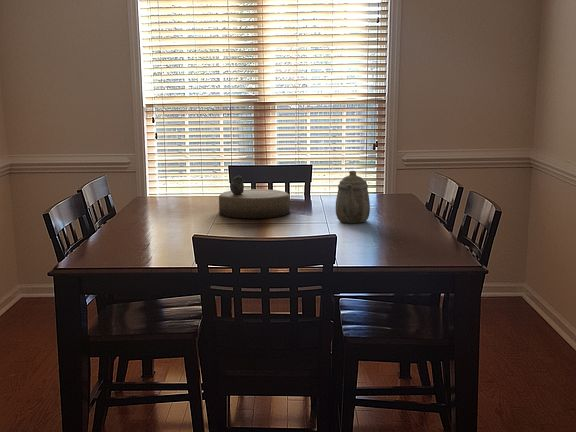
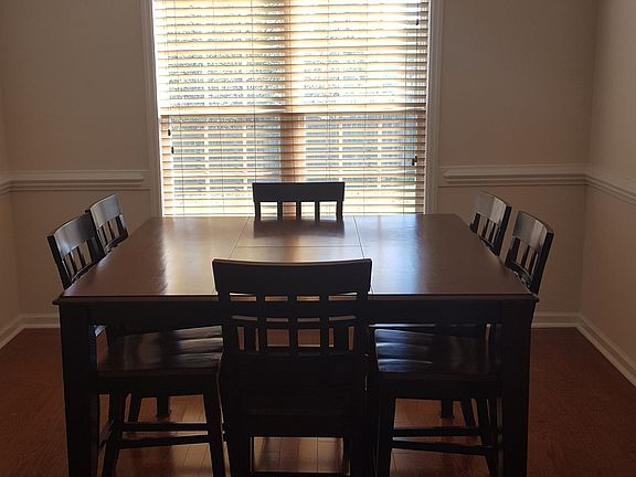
- decorative bowl (254, 193)
- teapot (352, 196)
